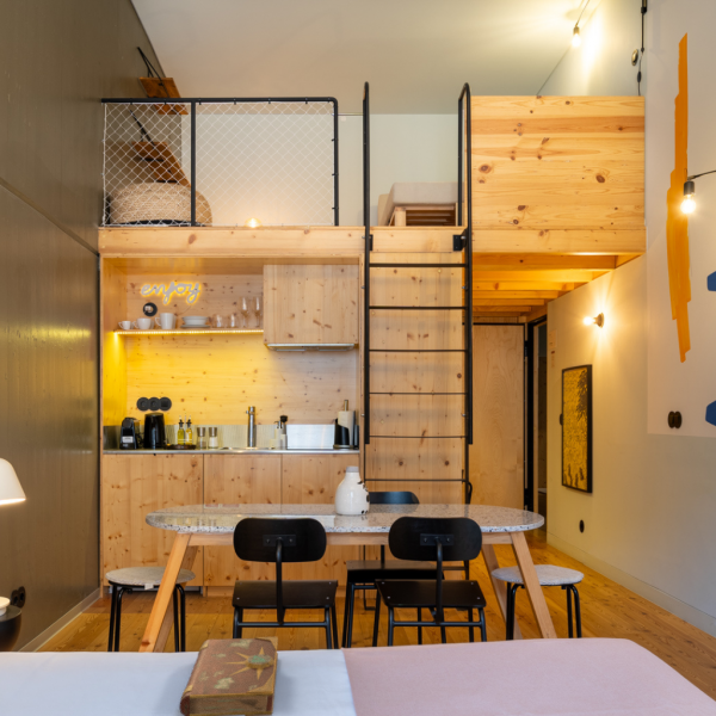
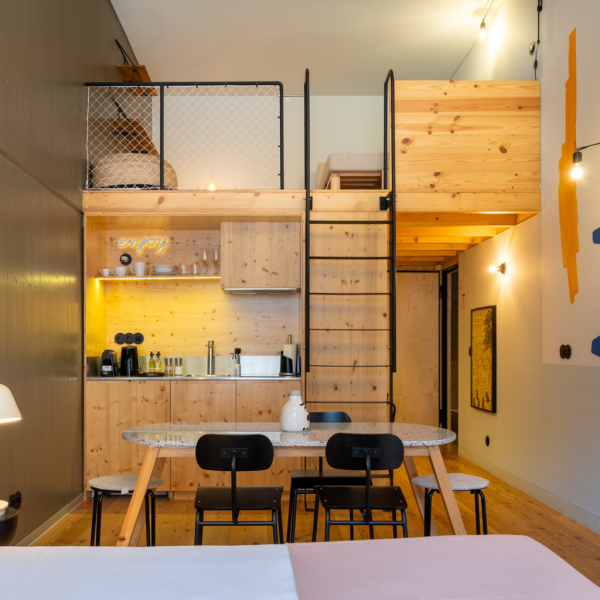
- book (233, 672)
